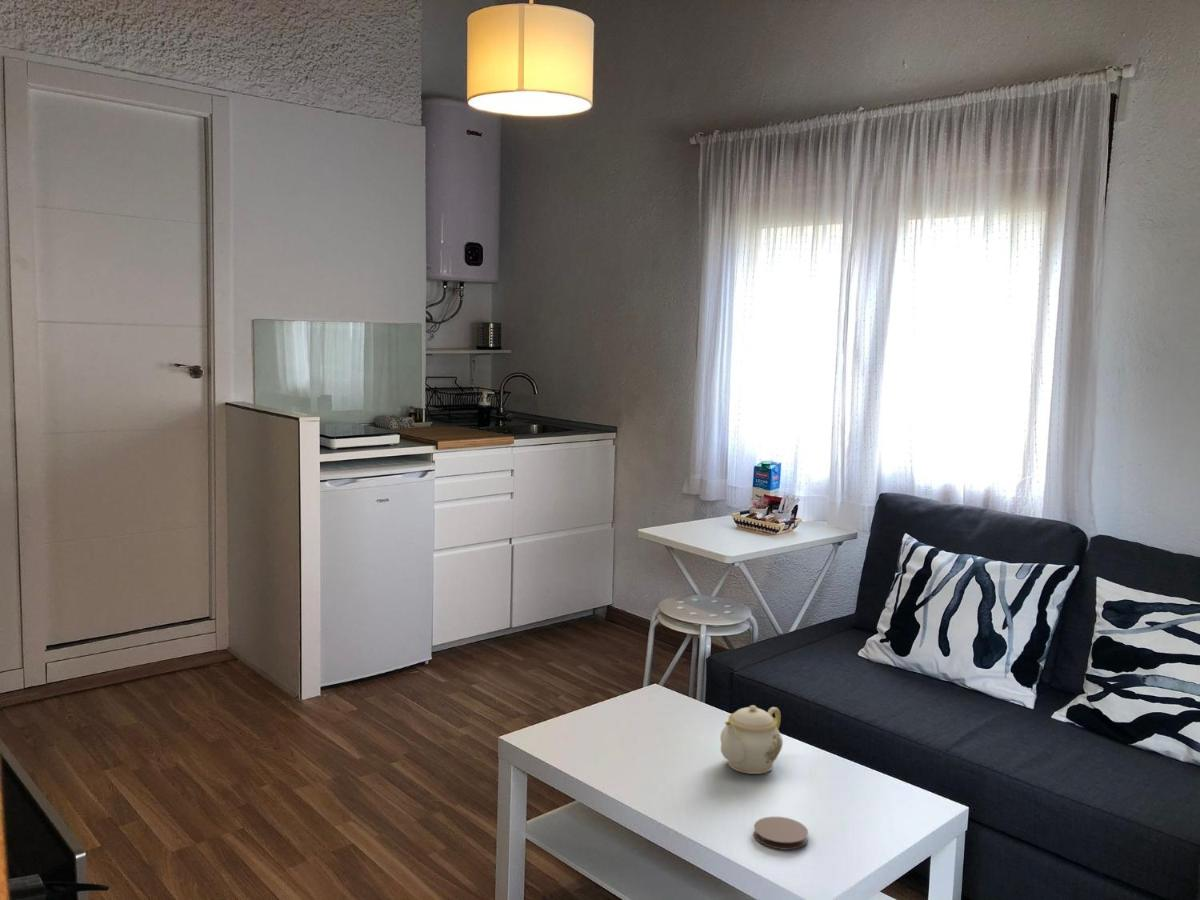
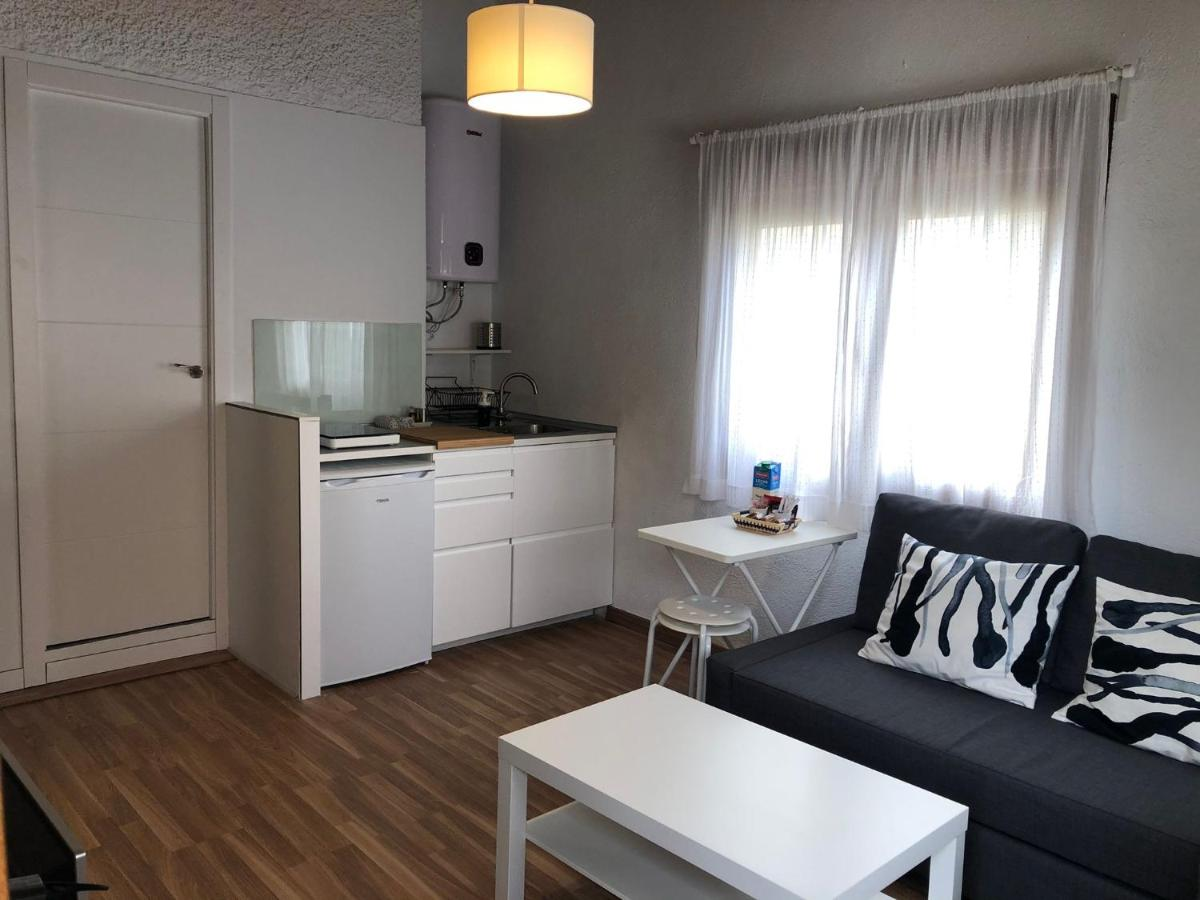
- coaster (780, 832)
- teapot (752, 734)
